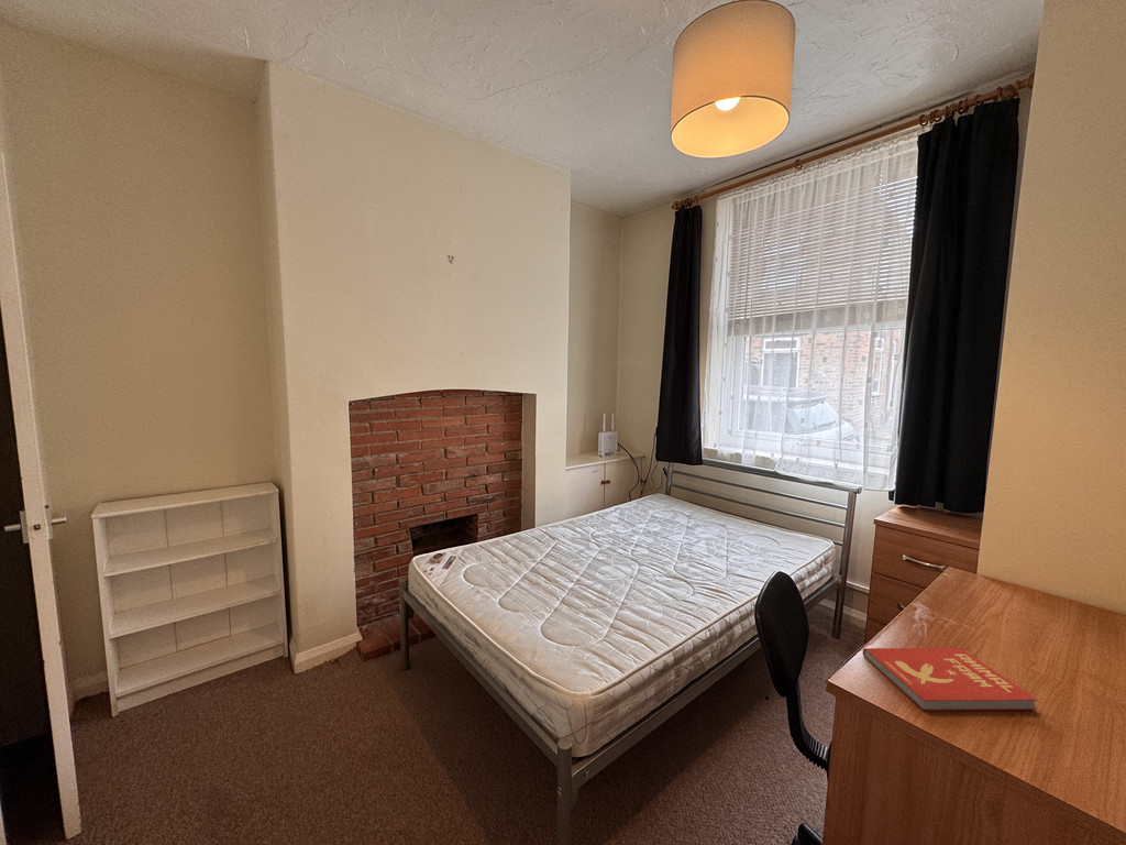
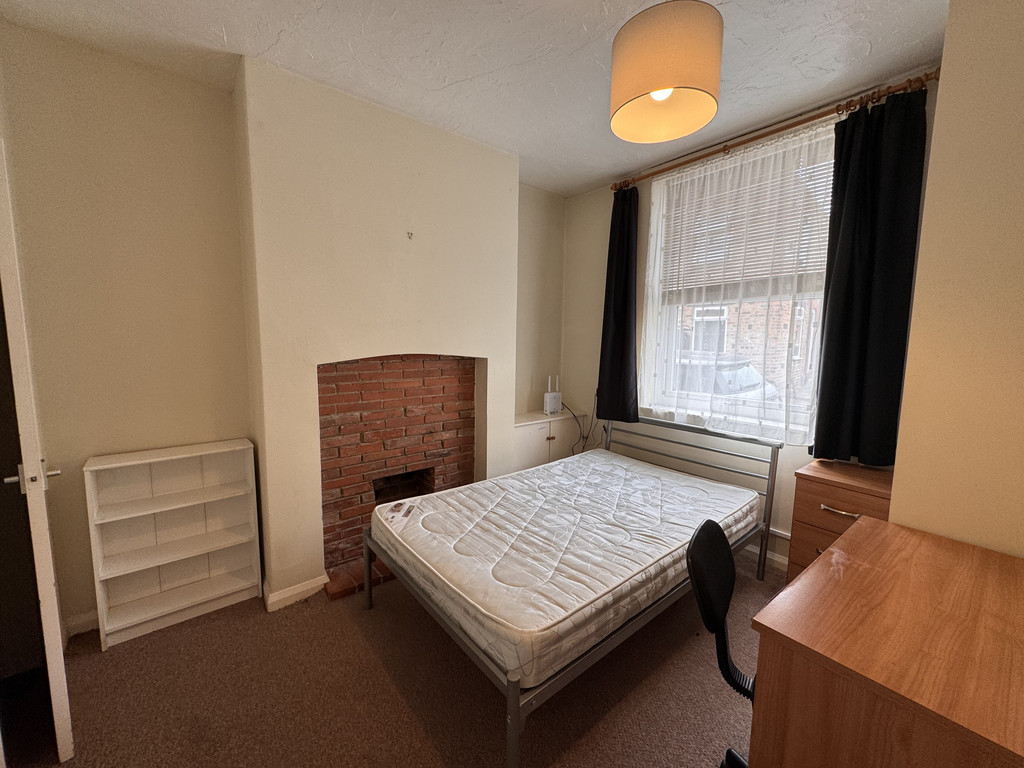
- book (942, 676)
